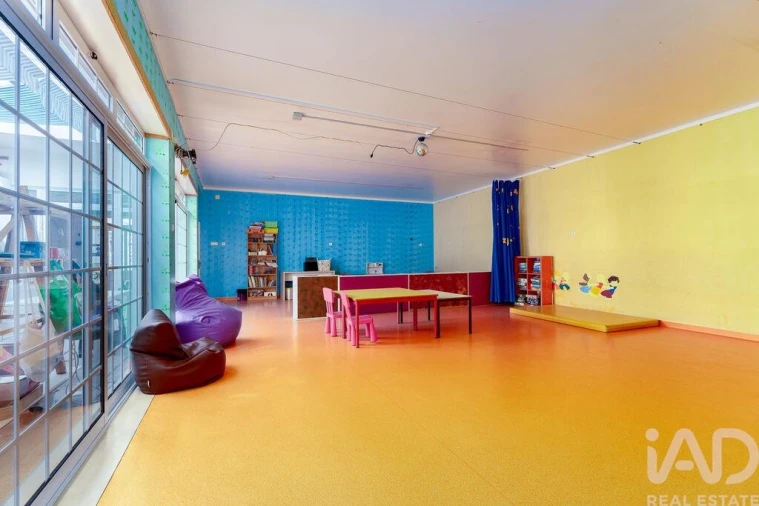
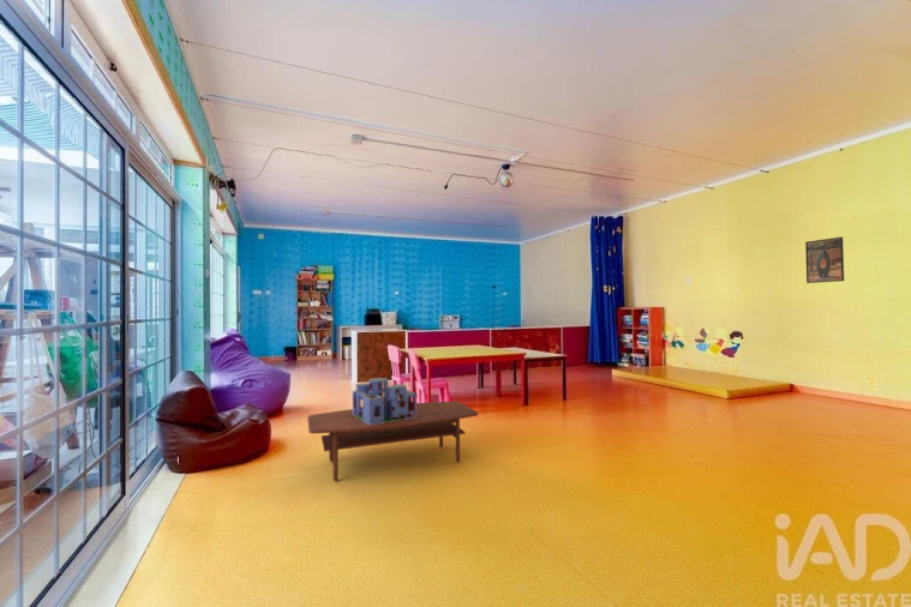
+ coffee table (394, 437)
+ toy castle (383, 397)
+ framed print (823, 260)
